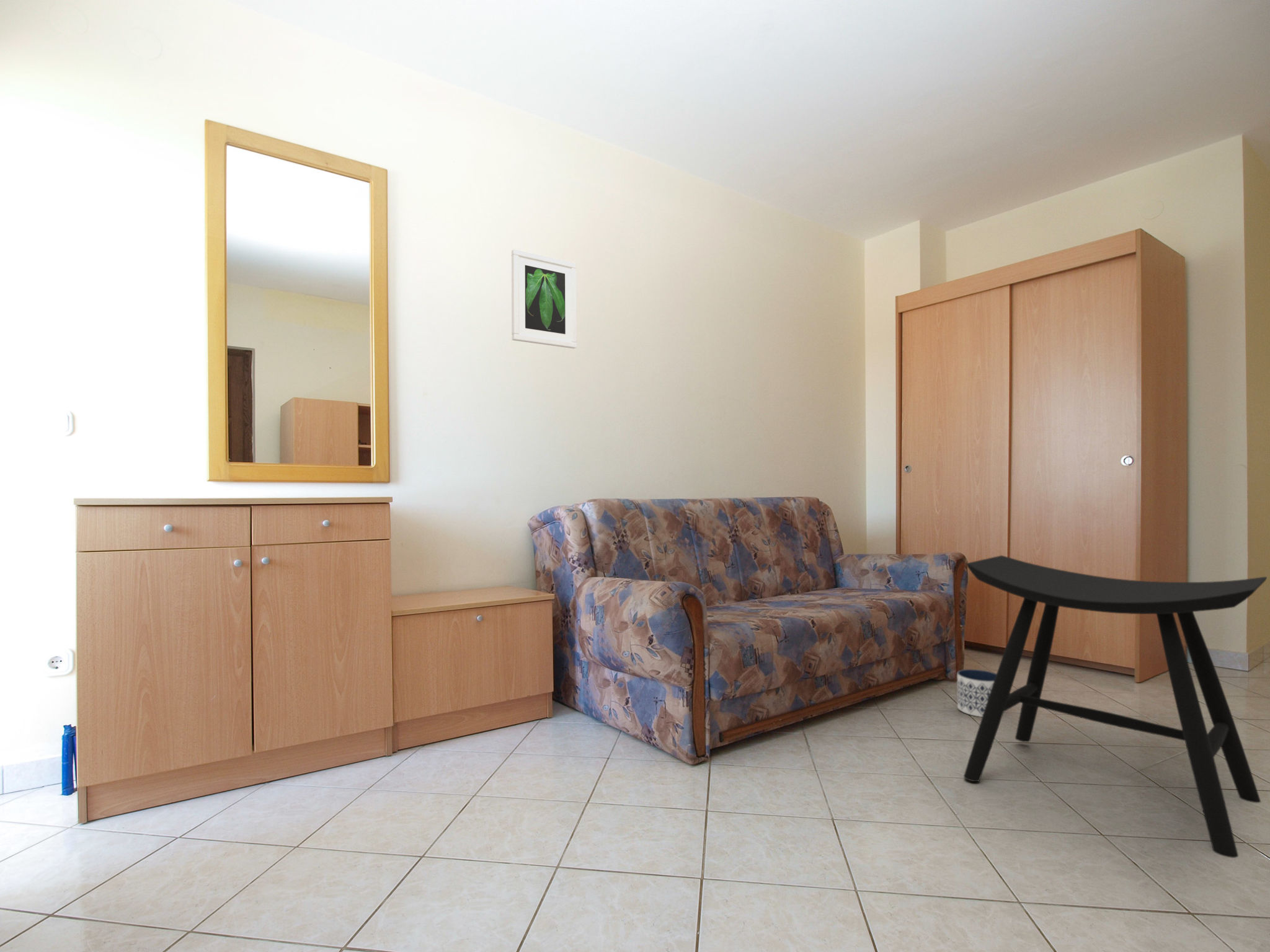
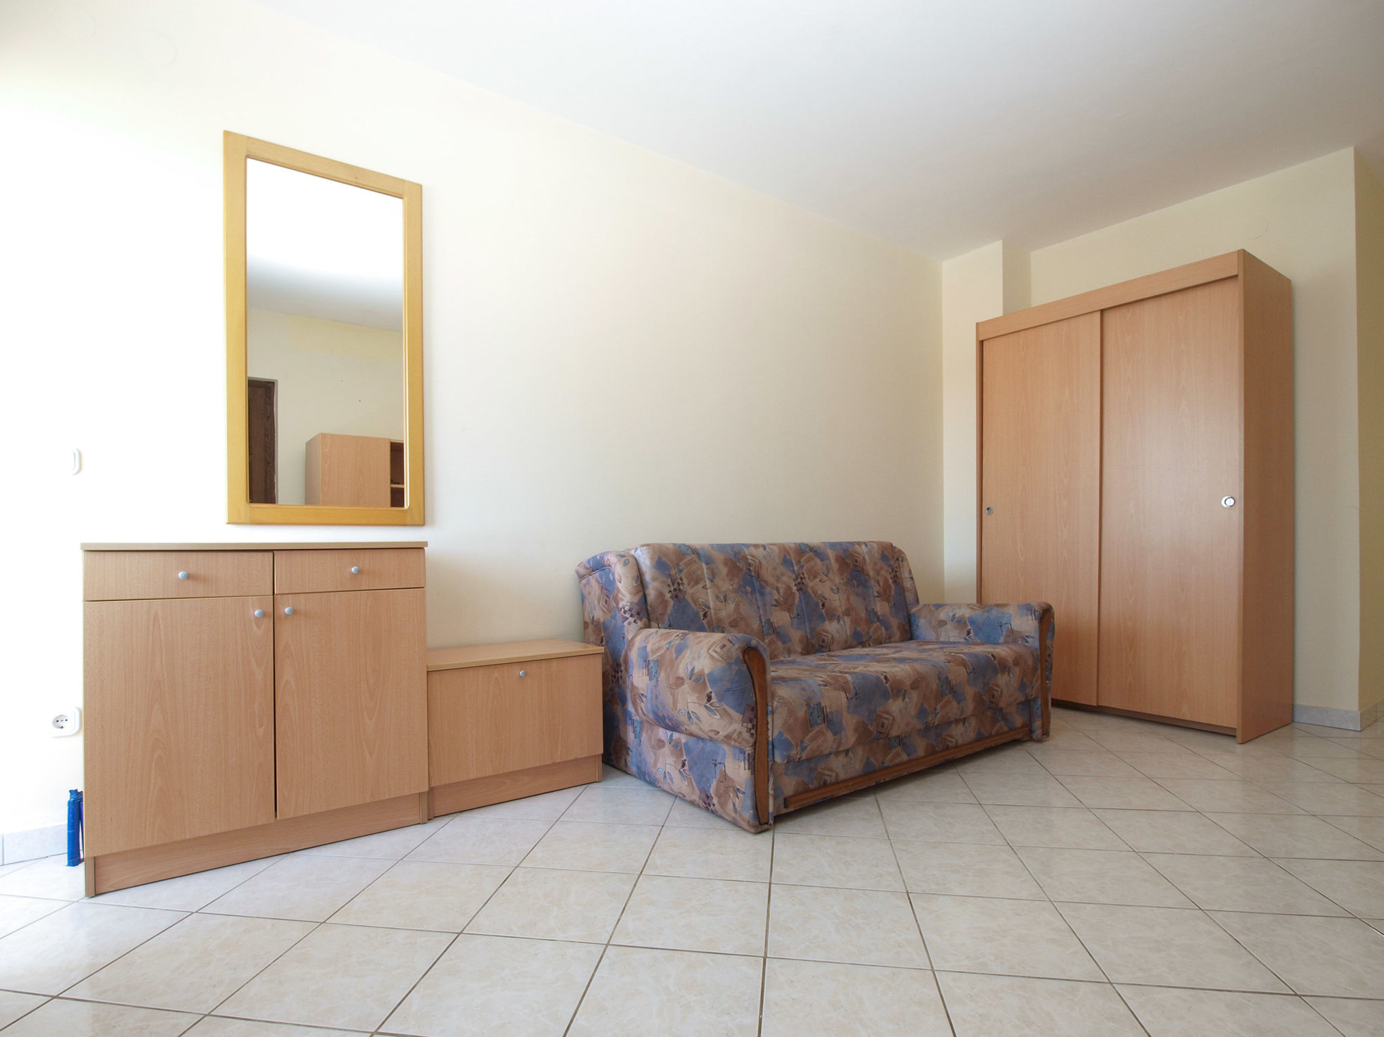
- stool (1100, 710)
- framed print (544, 300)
- planter (979, 693)
